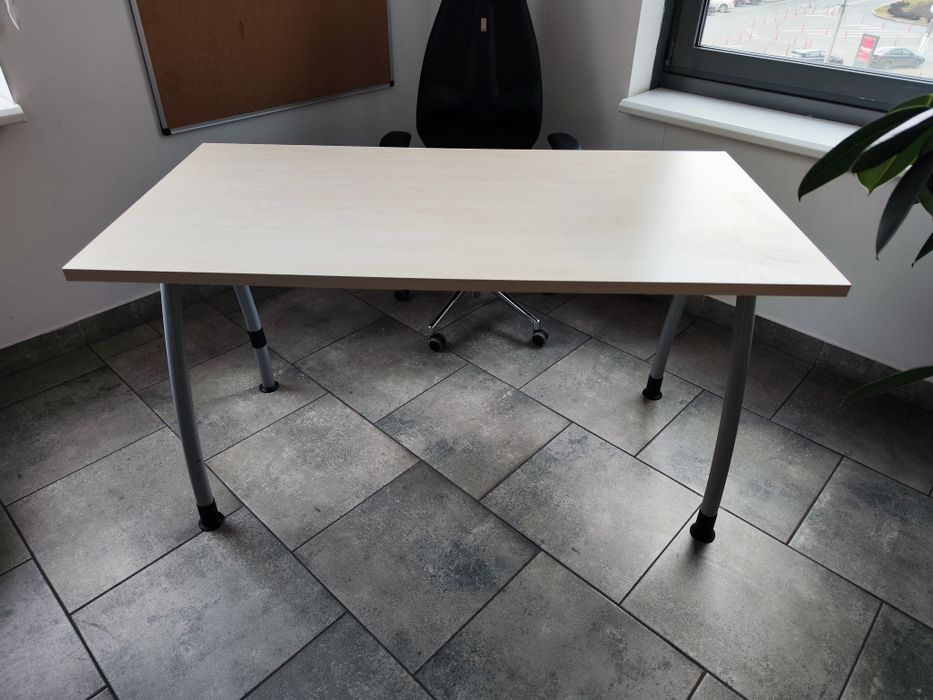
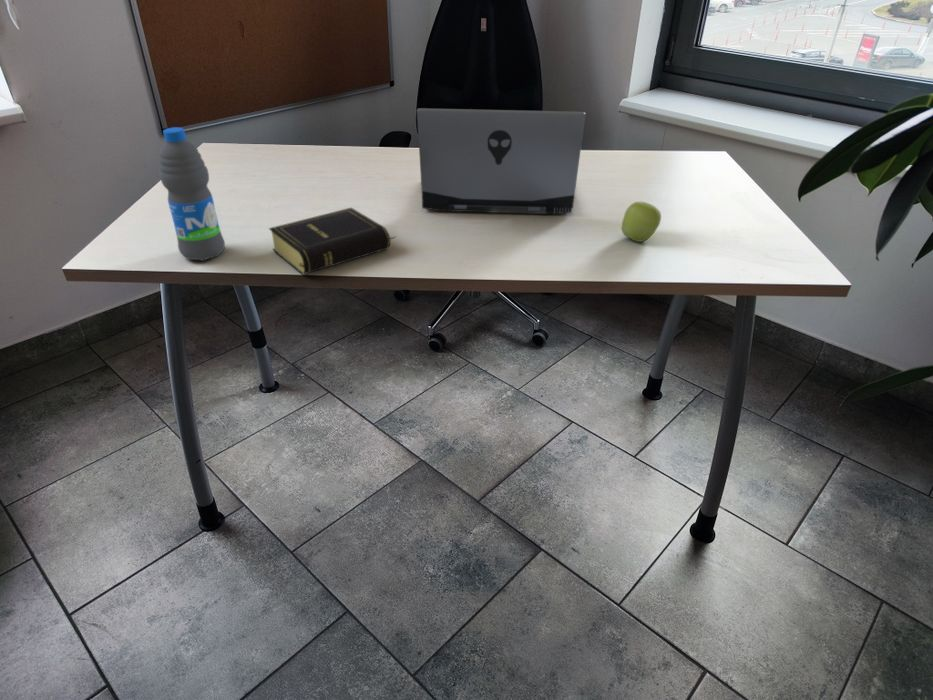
+ laptop computer (499, 150)
+ apple (641, 220)
+ water bottle (189, 194)
+ book (334, 239)
